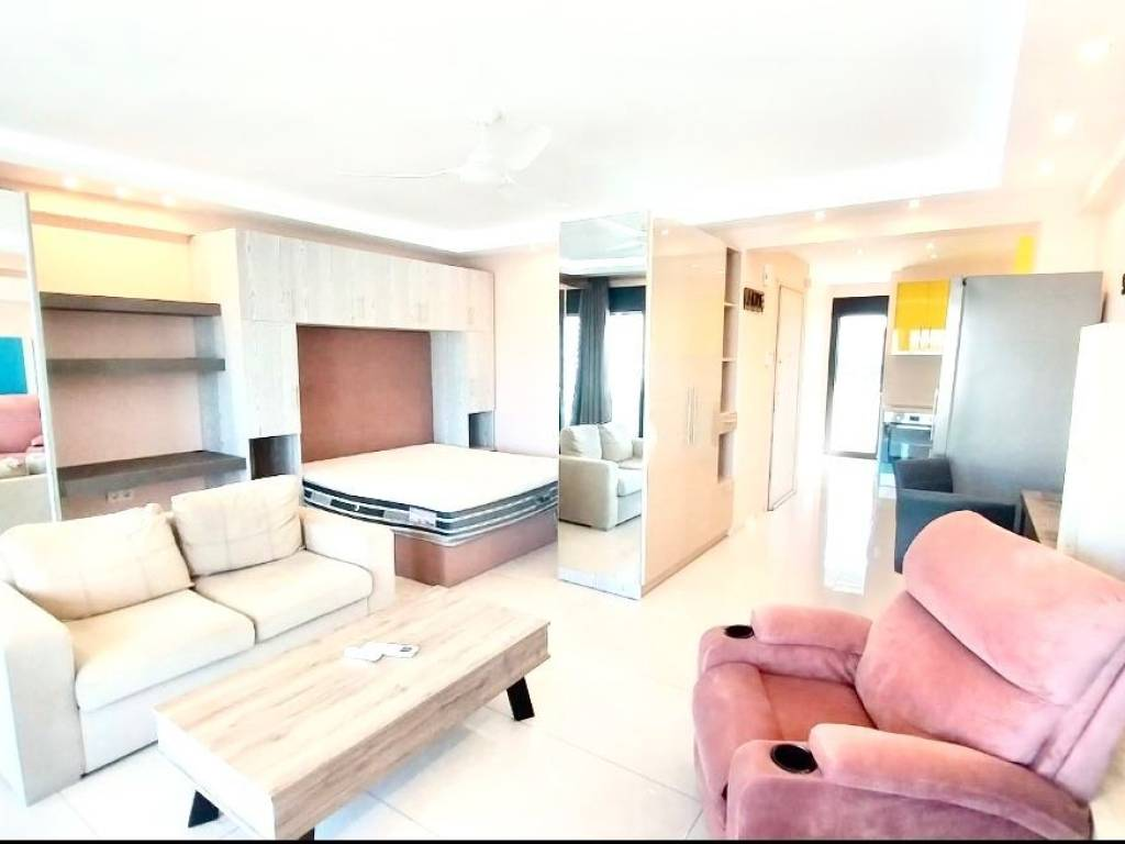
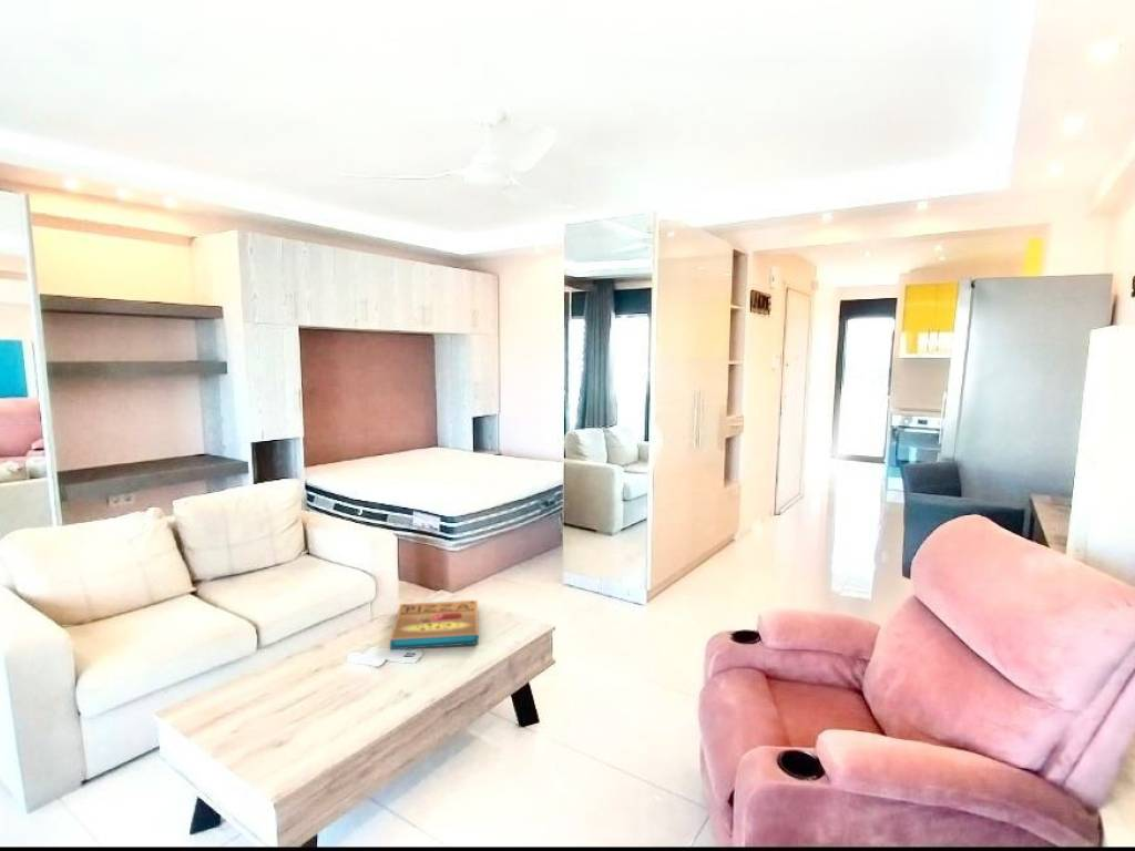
+ pizza box (437, 623)
